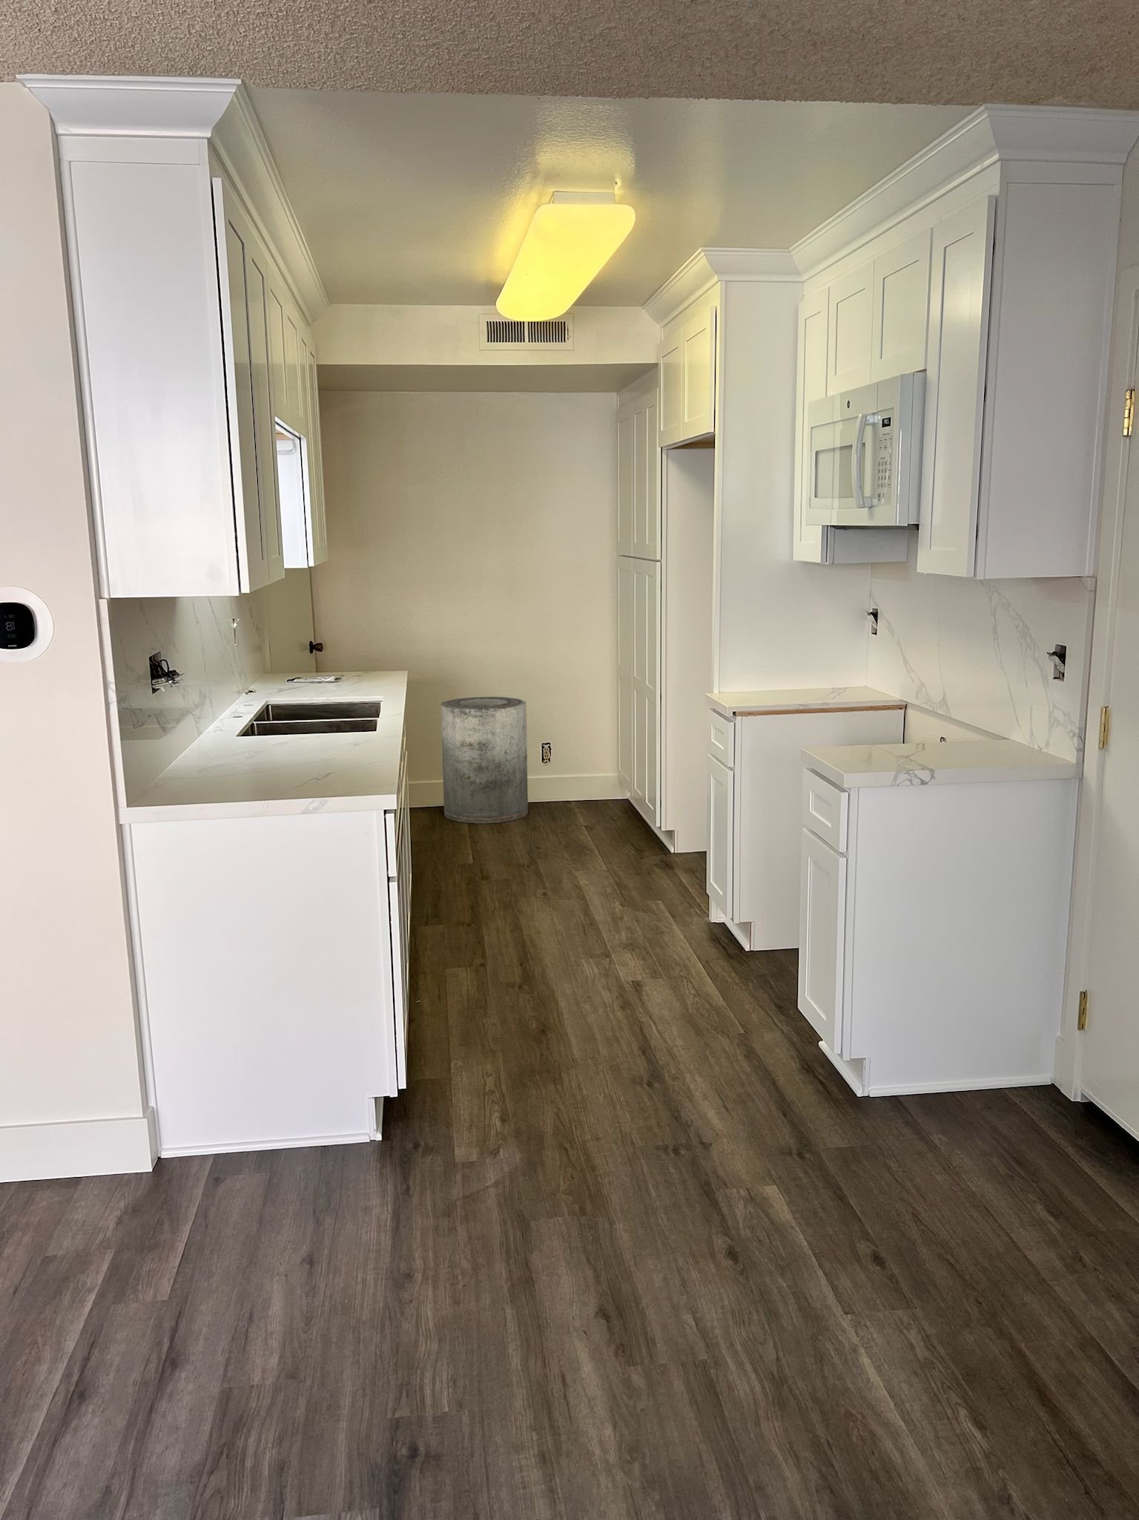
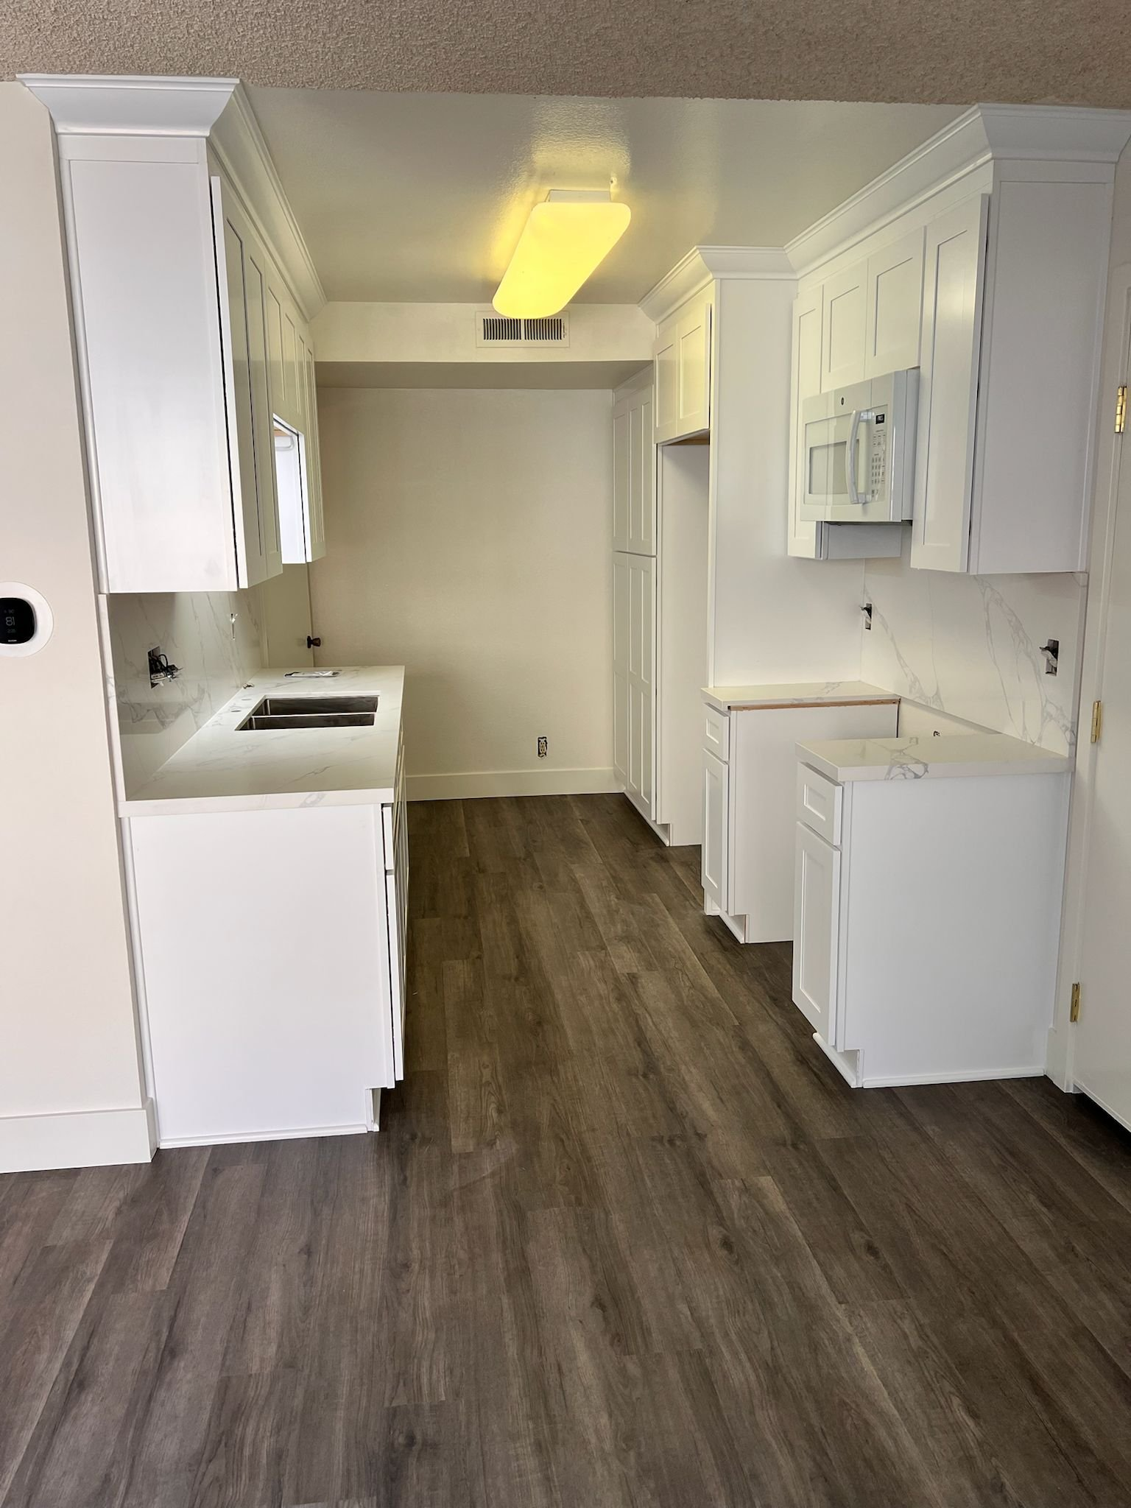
- trash can (485, 758)
